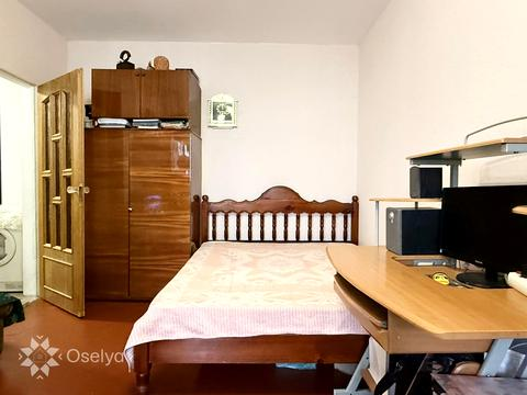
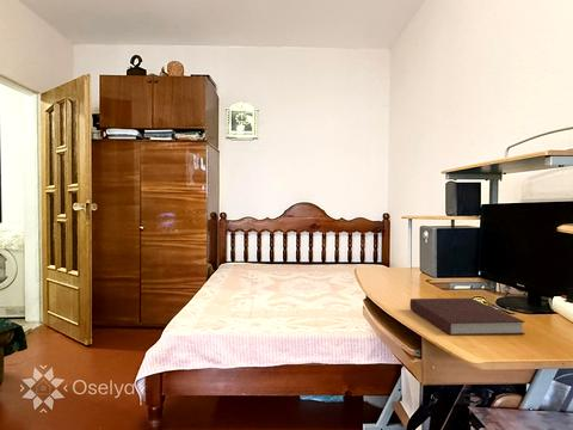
+ notebook (461, 314)
